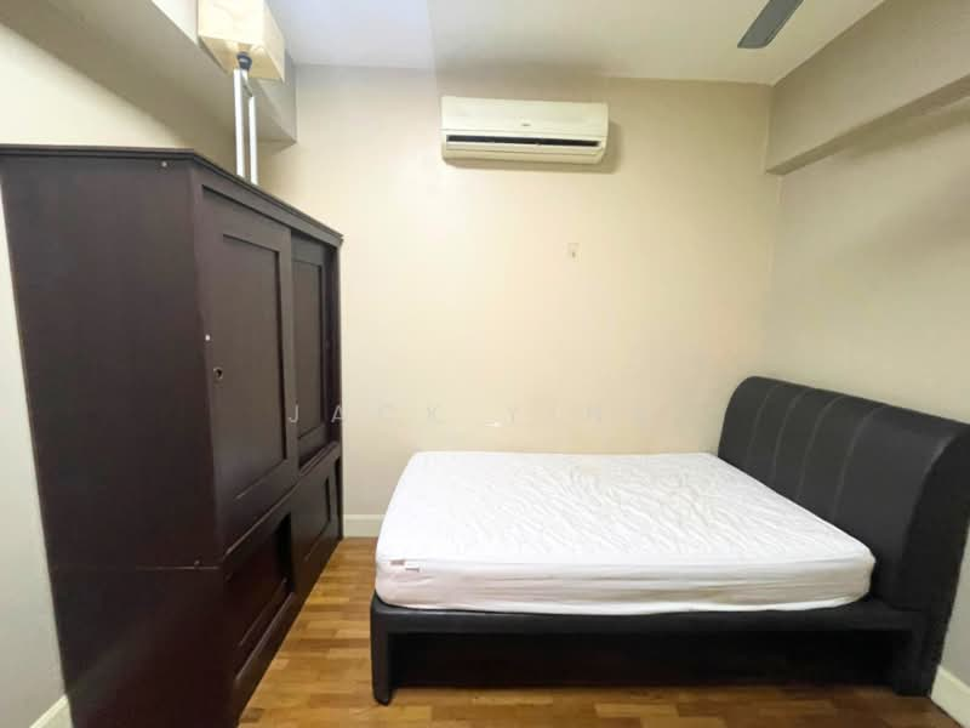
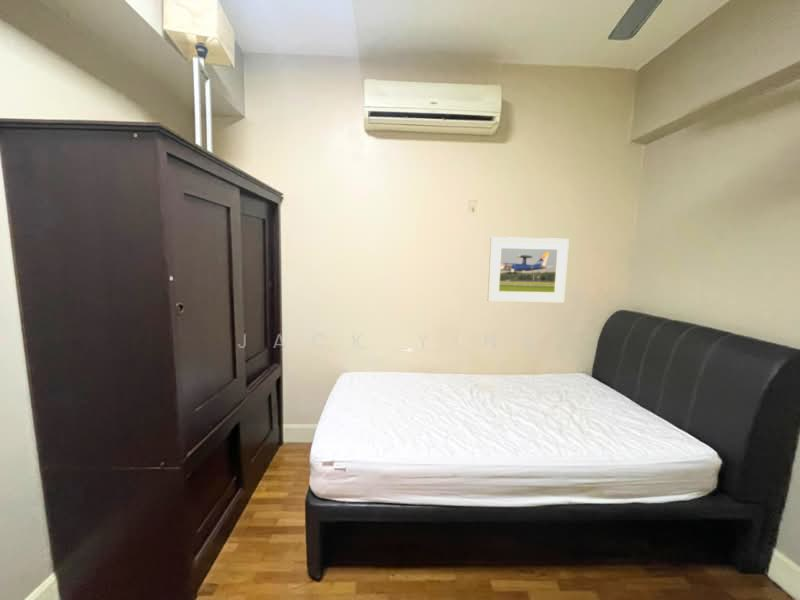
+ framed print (527, 270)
